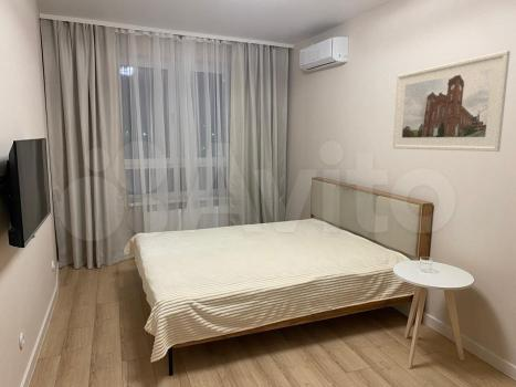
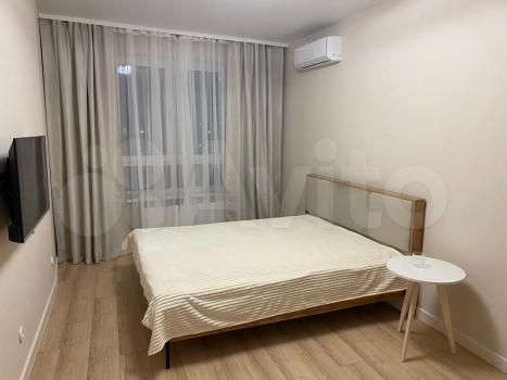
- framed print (441, 107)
